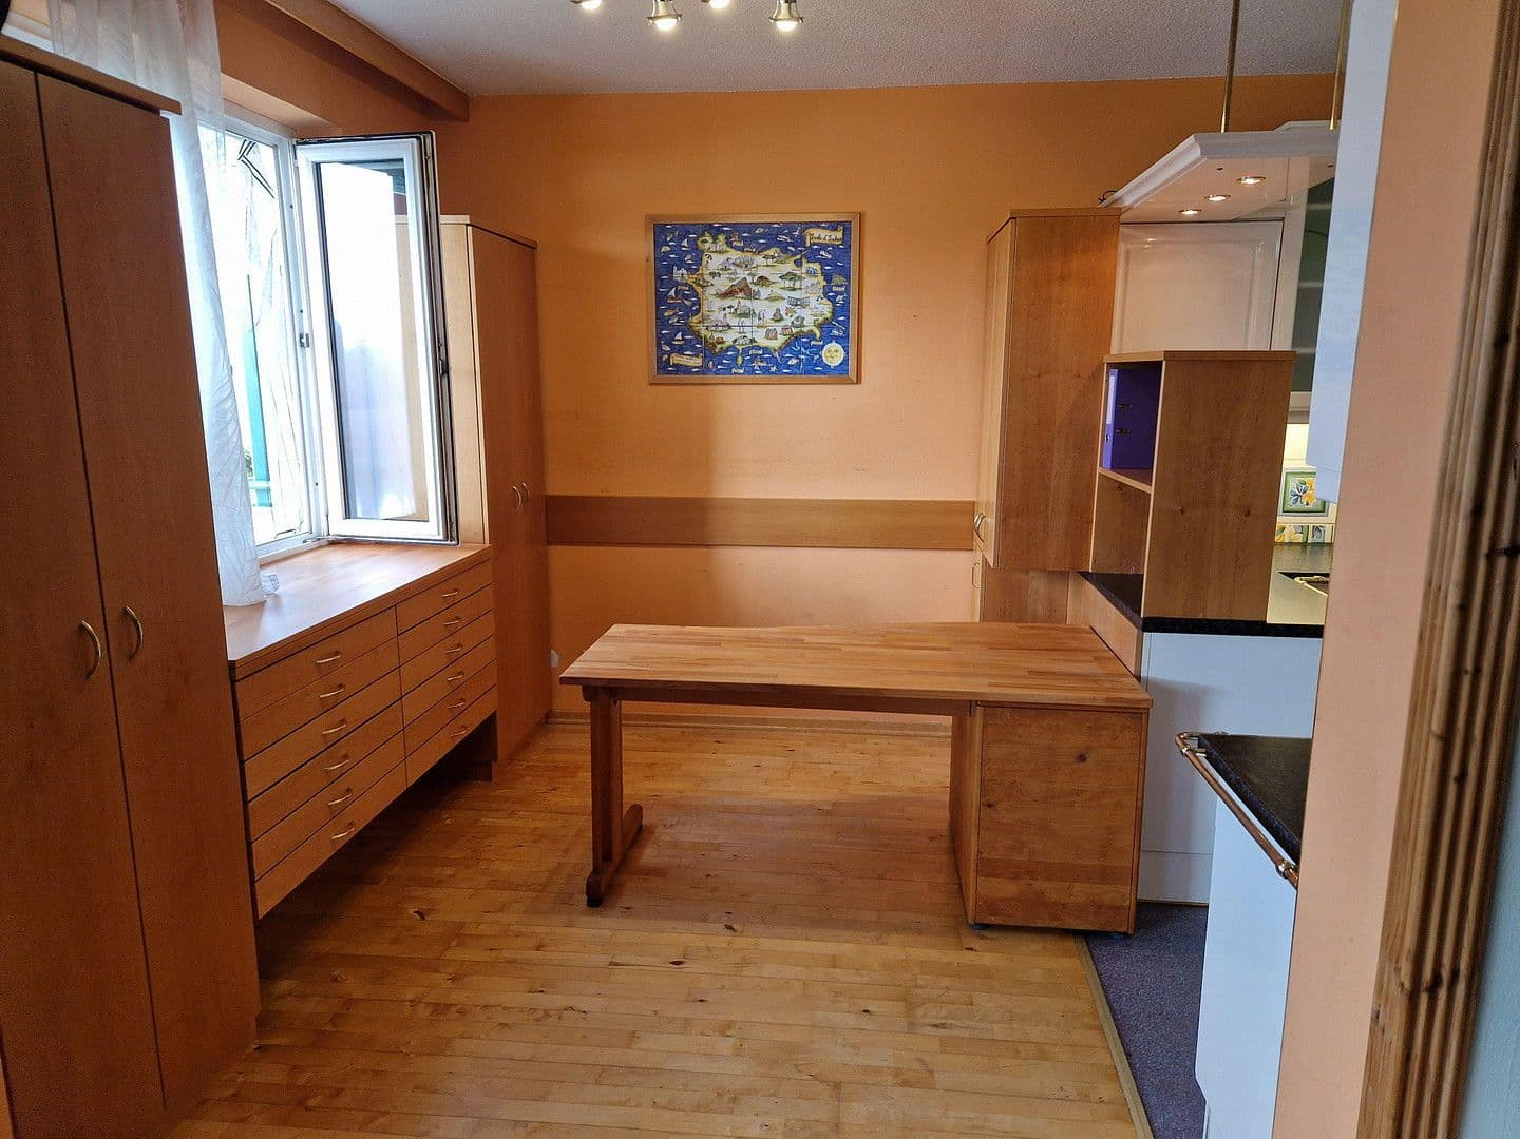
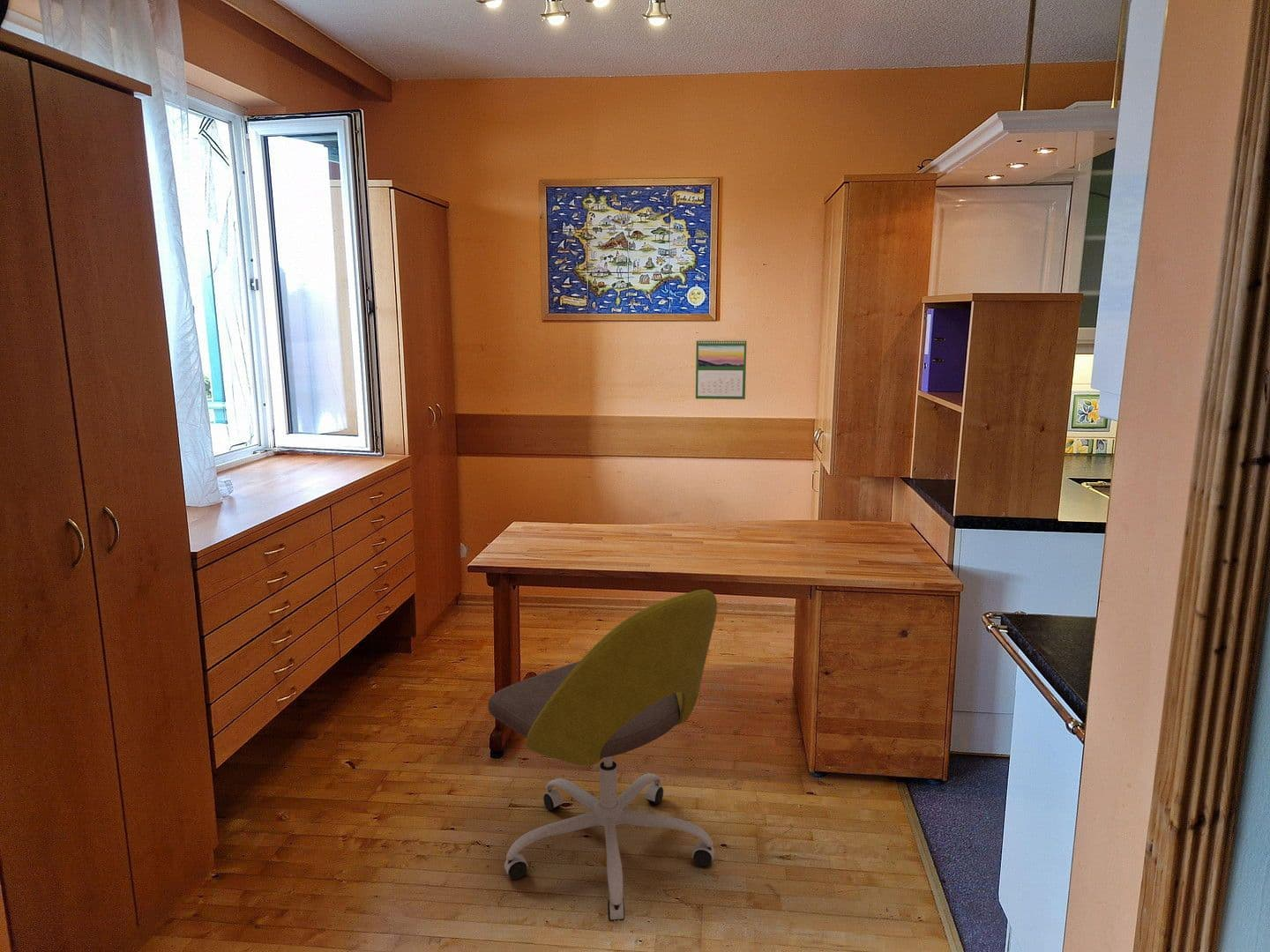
+ calendar (721, 368)
+ office chair (601, 710)
